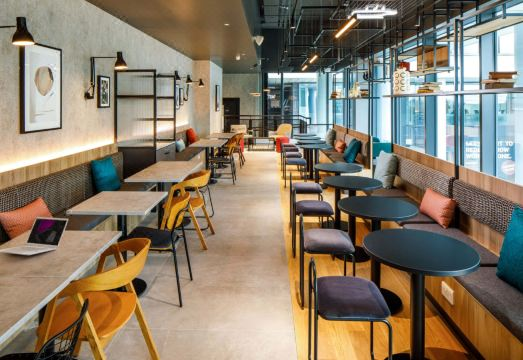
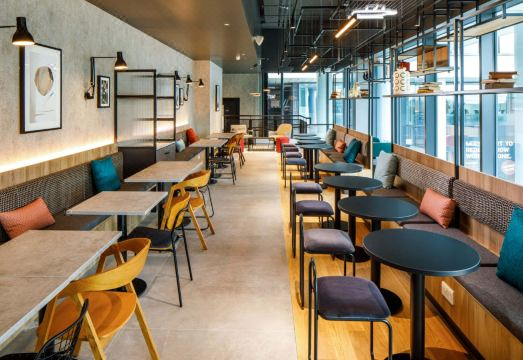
- laptop (33, 233)
